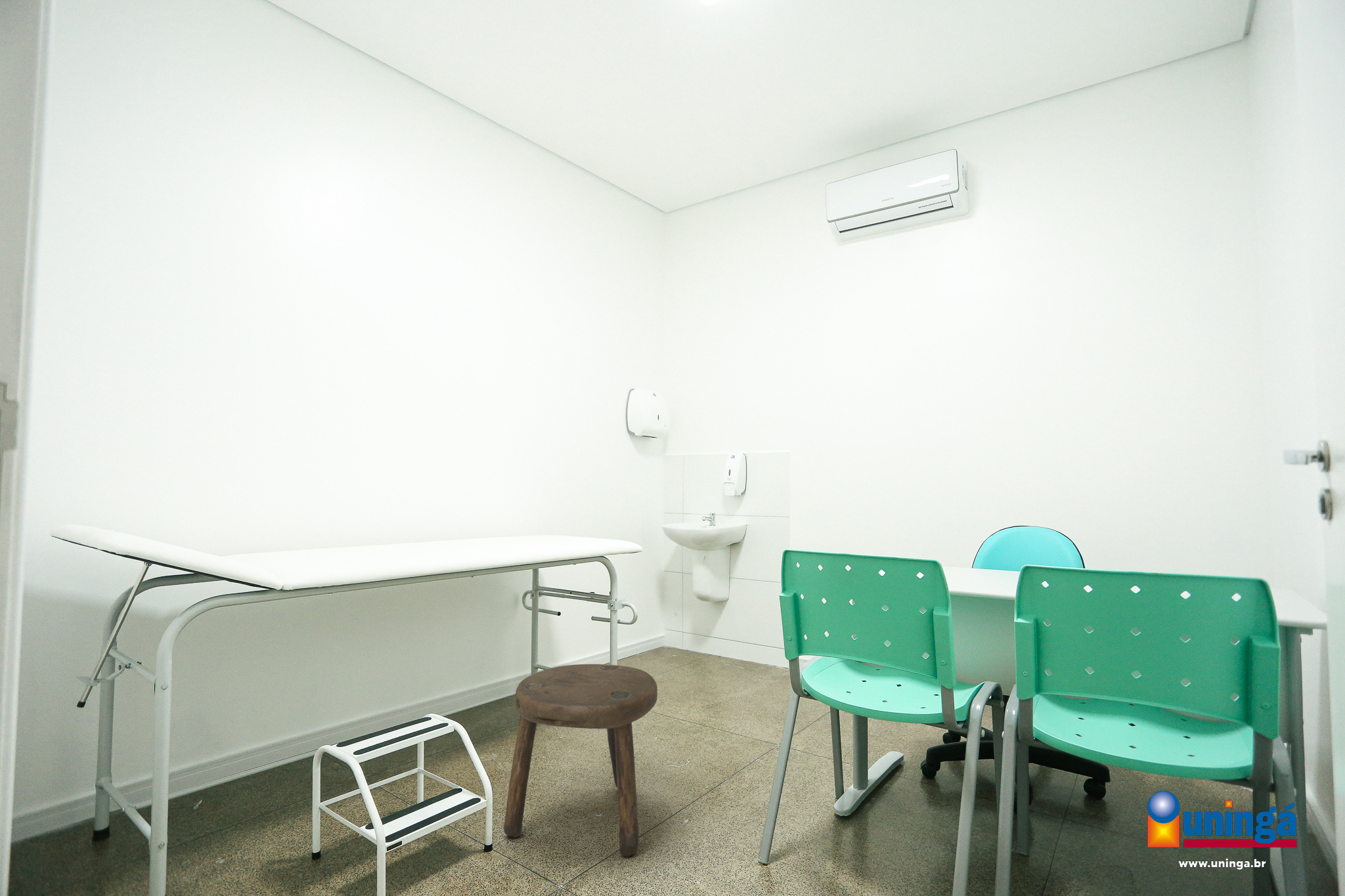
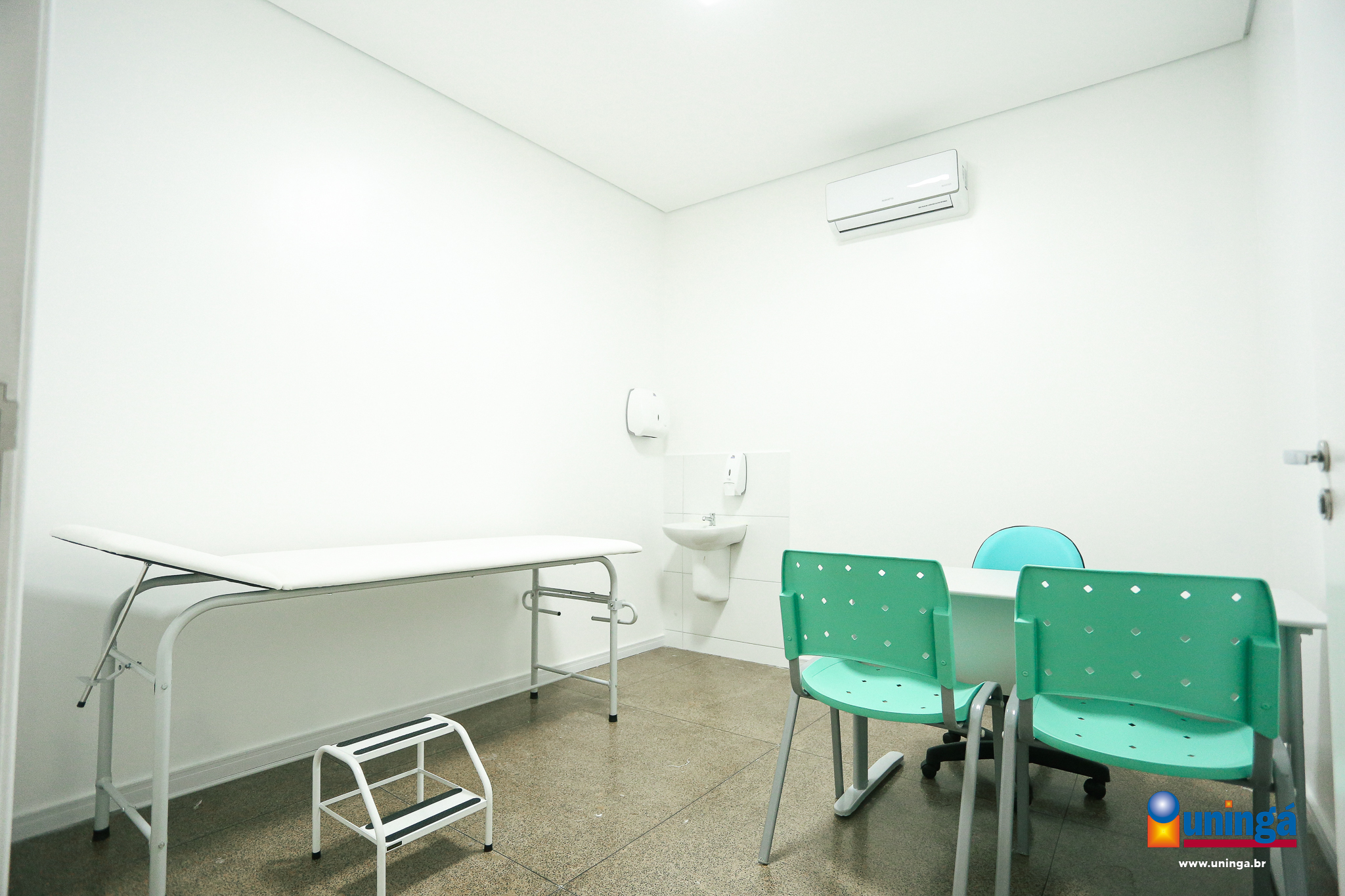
- stool (609, 748)
